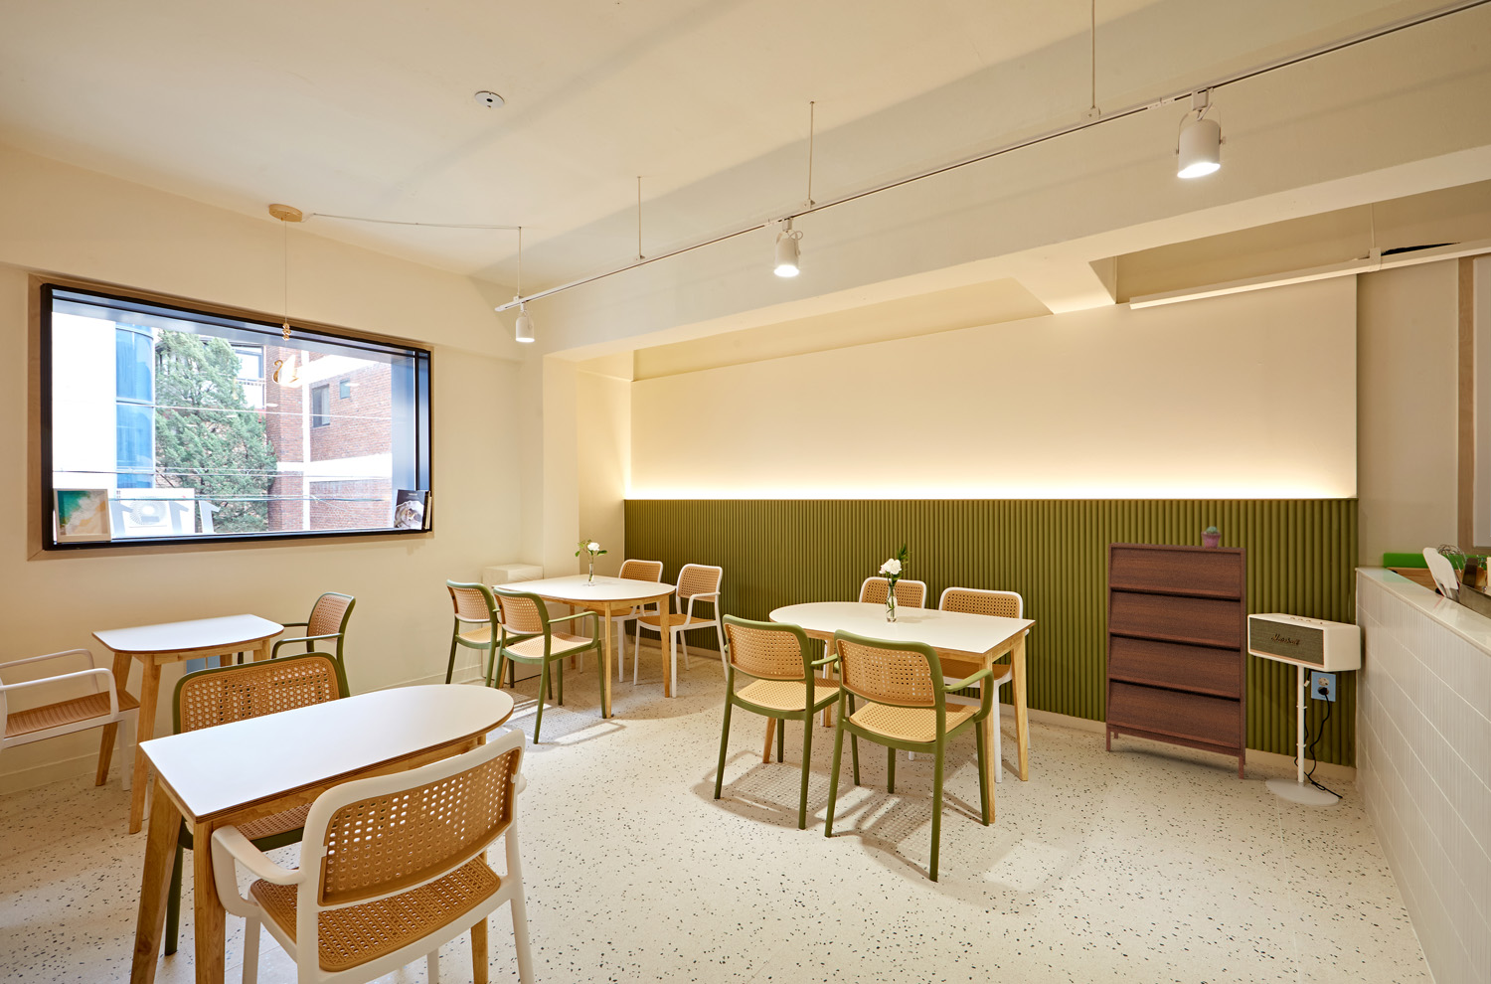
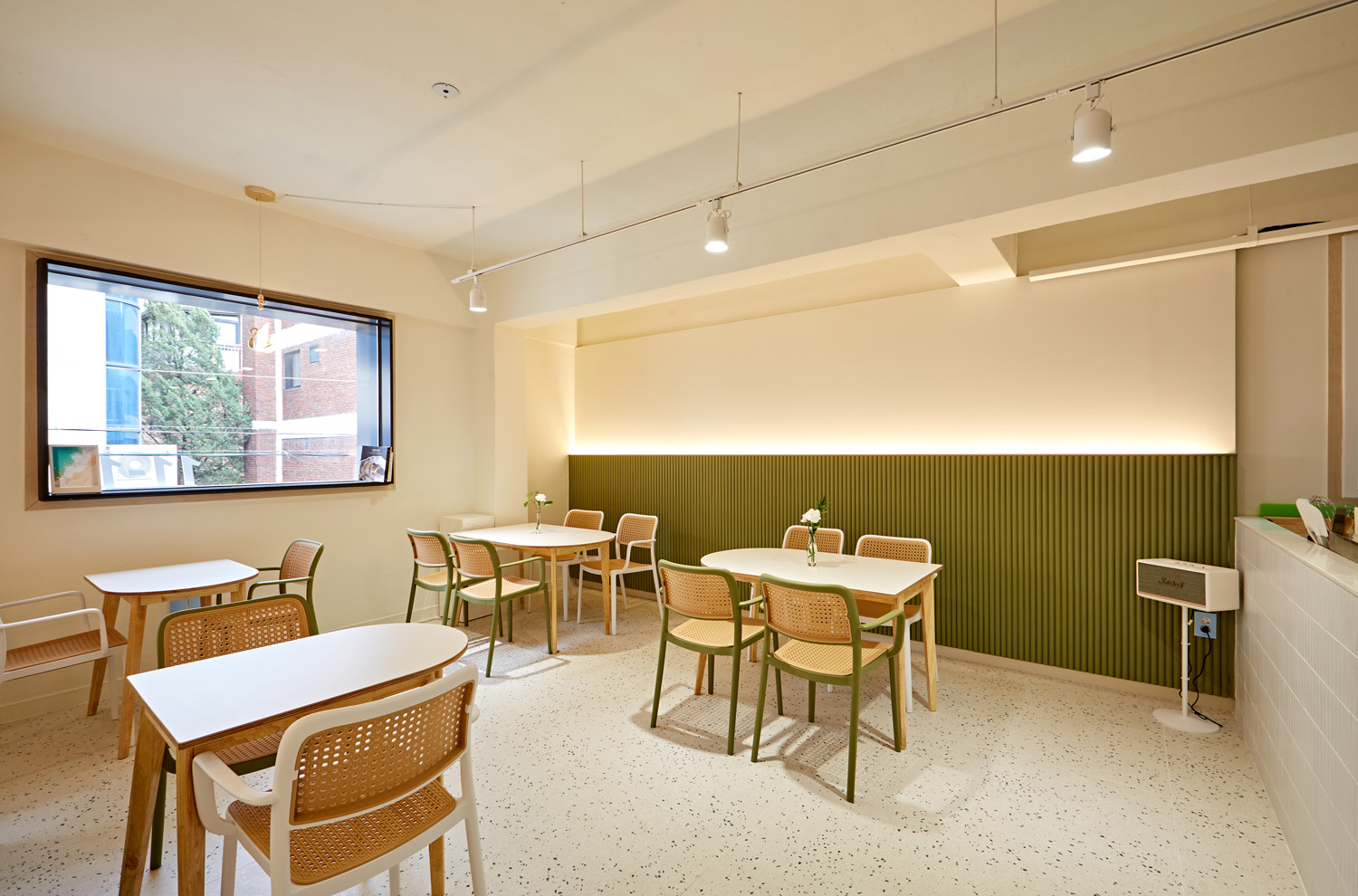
- shoe cabinet (1173, 652)
- potted succulent (1211, 537)
